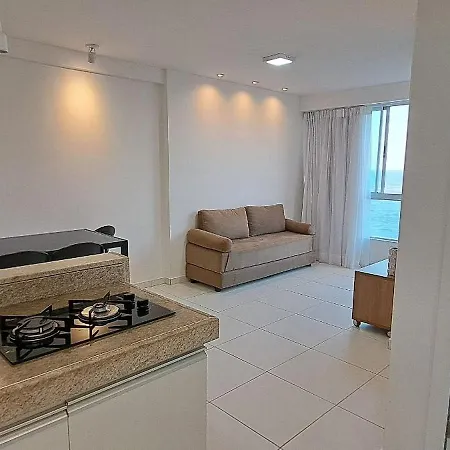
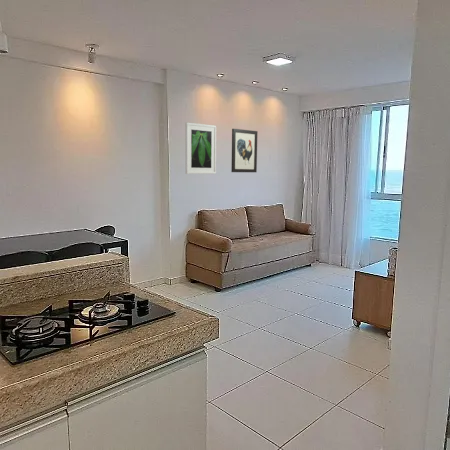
+ wall art (244, 151)
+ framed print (201, 149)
